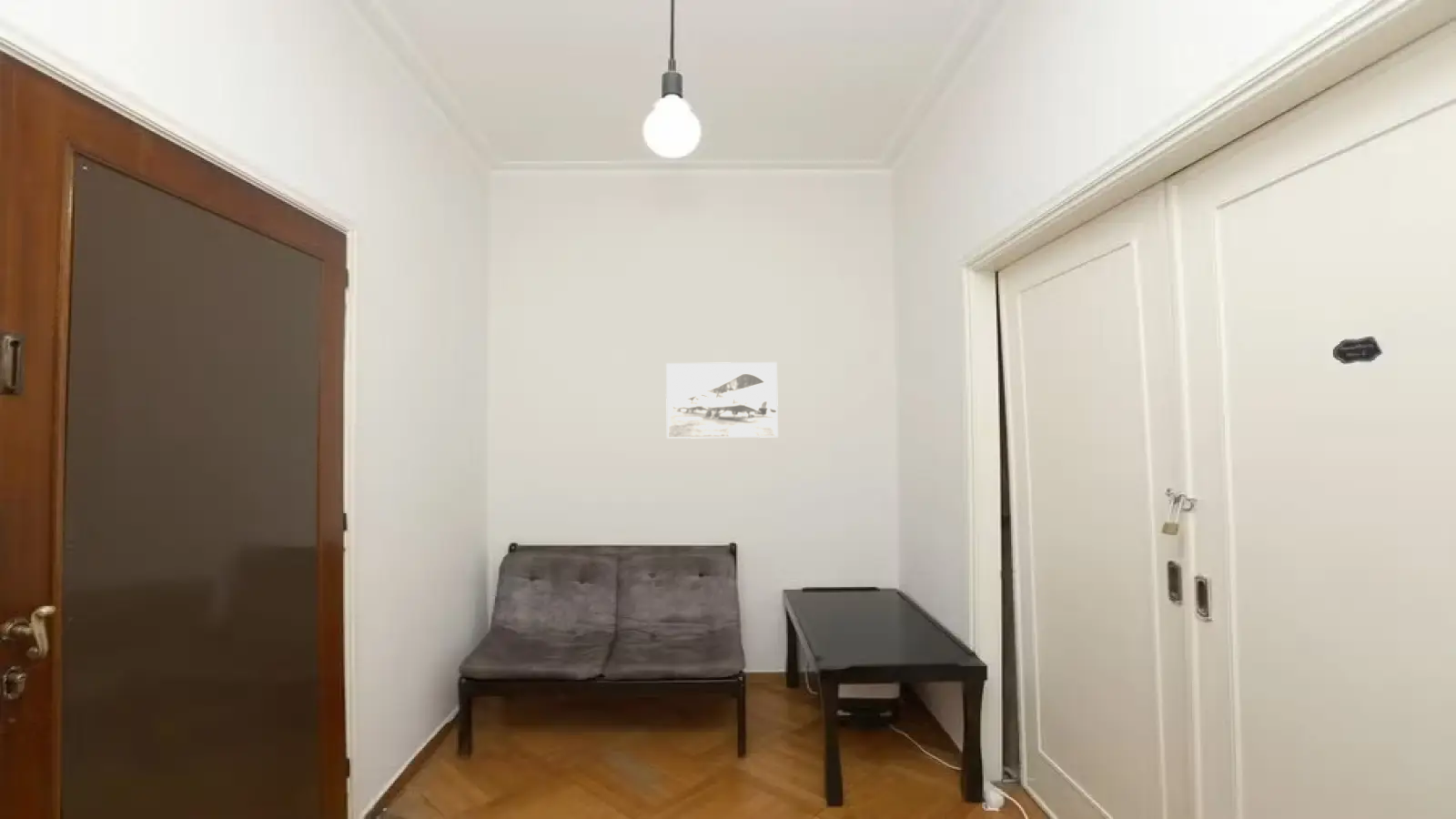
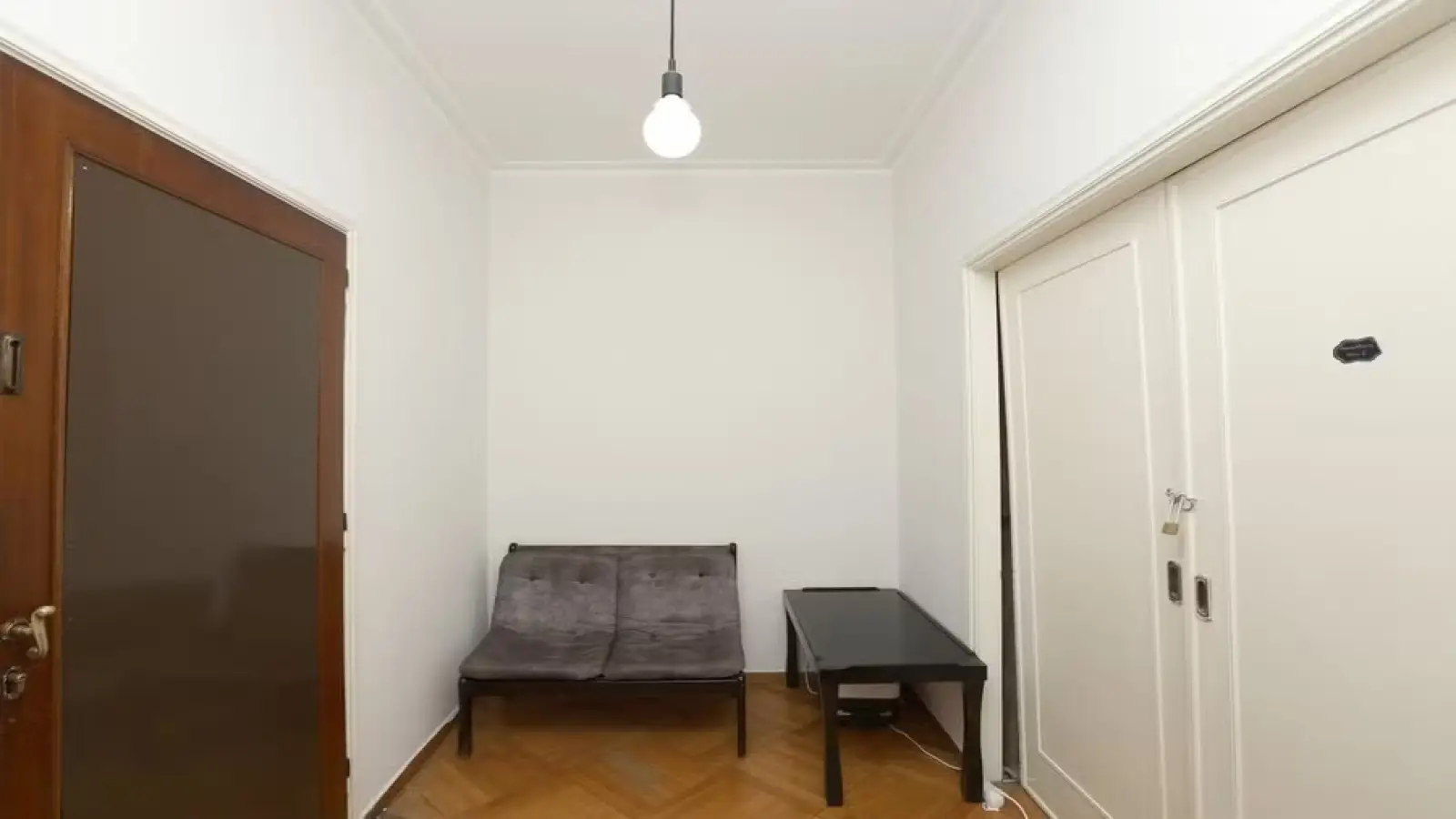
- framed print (722, 399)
